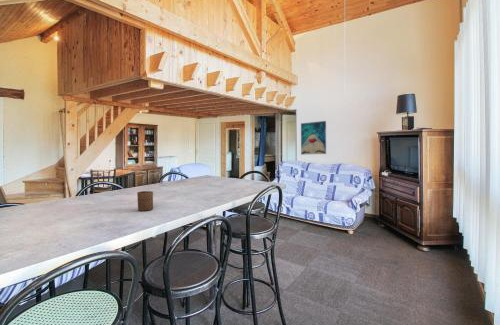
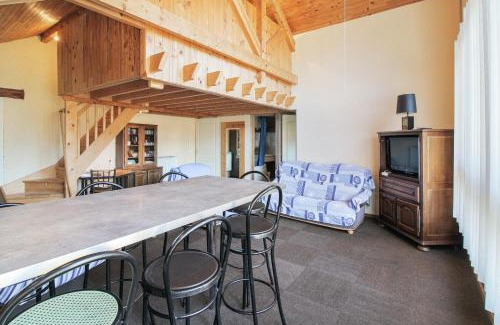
- wall art (313, 138)
- cup (145, 200)
